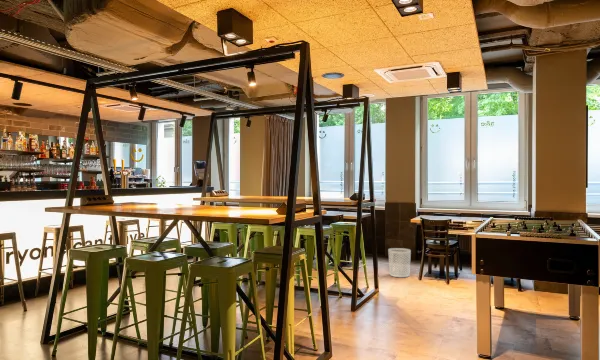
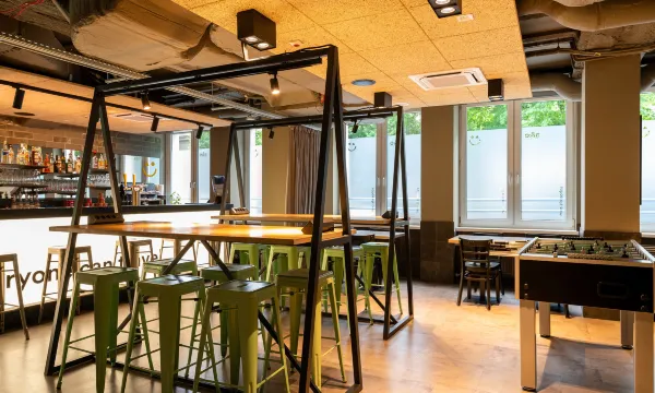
- waste bin (399, 263)
